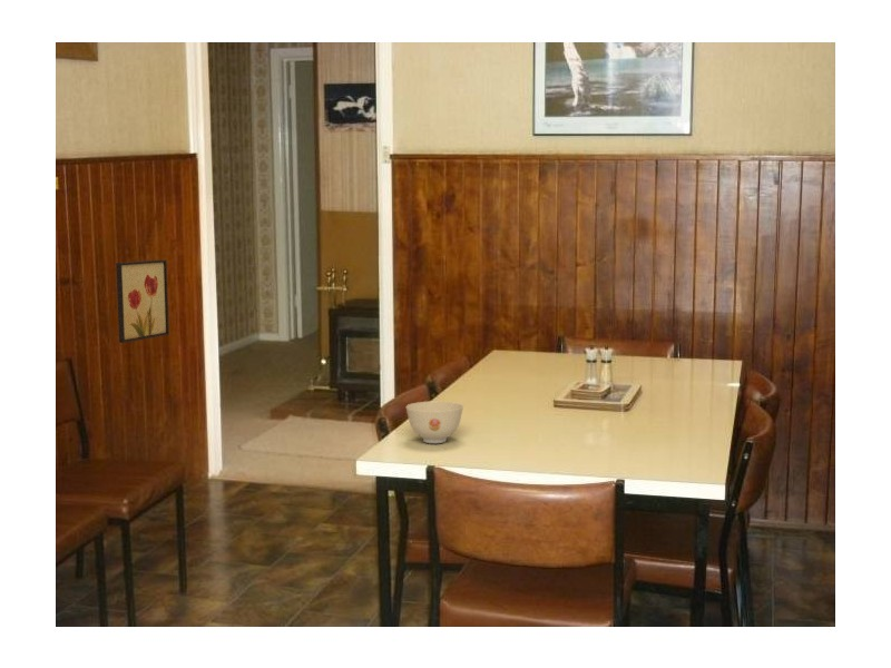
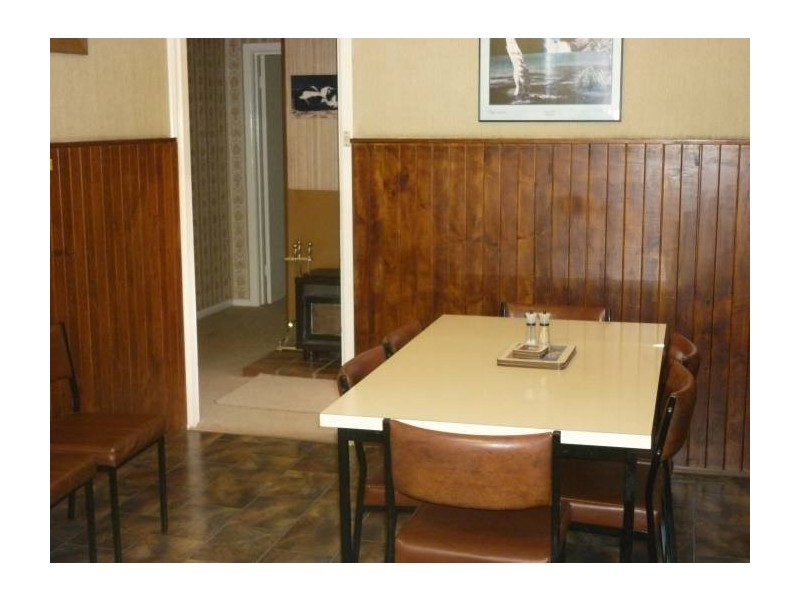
- wall art (141, 299)
- bowl (434, 423)
